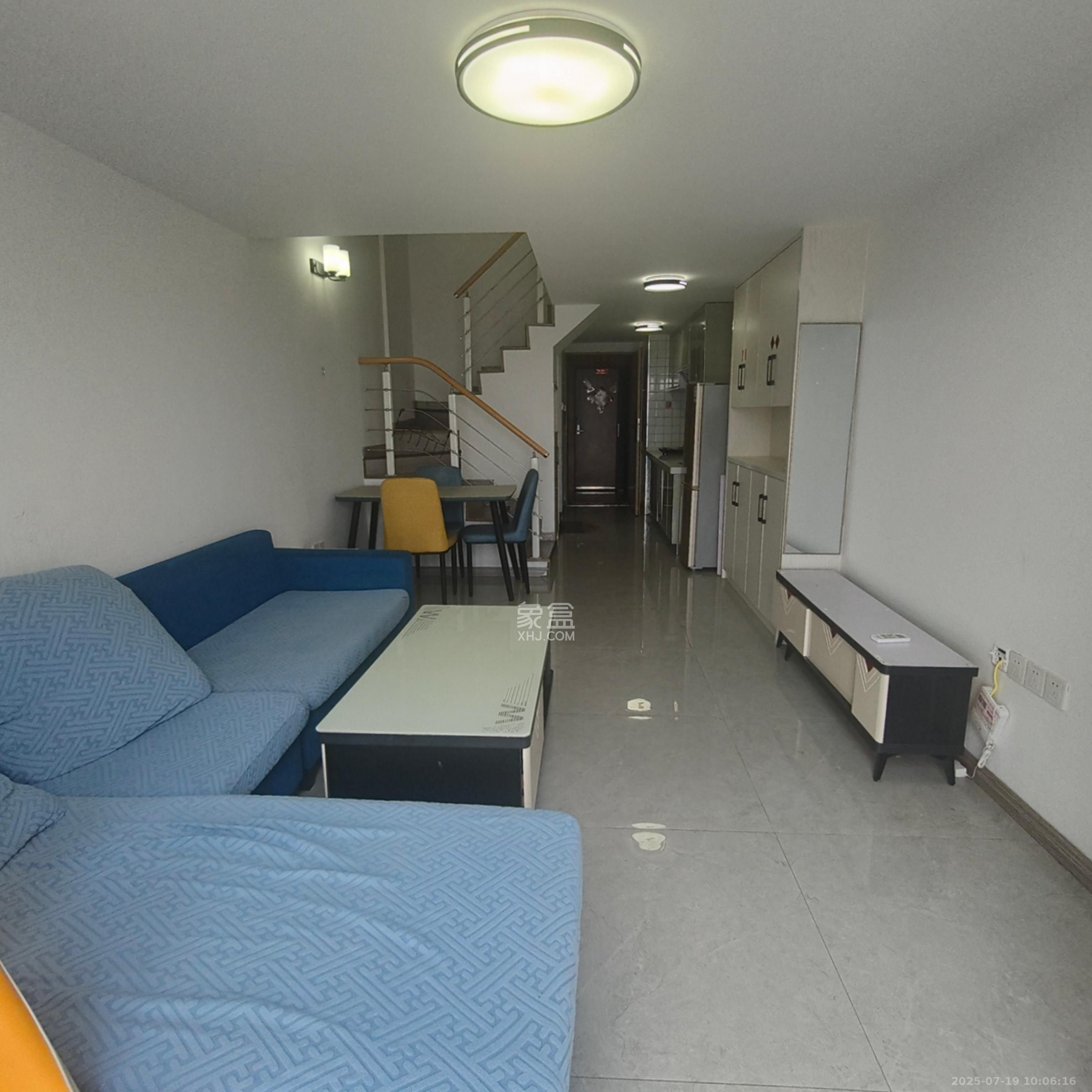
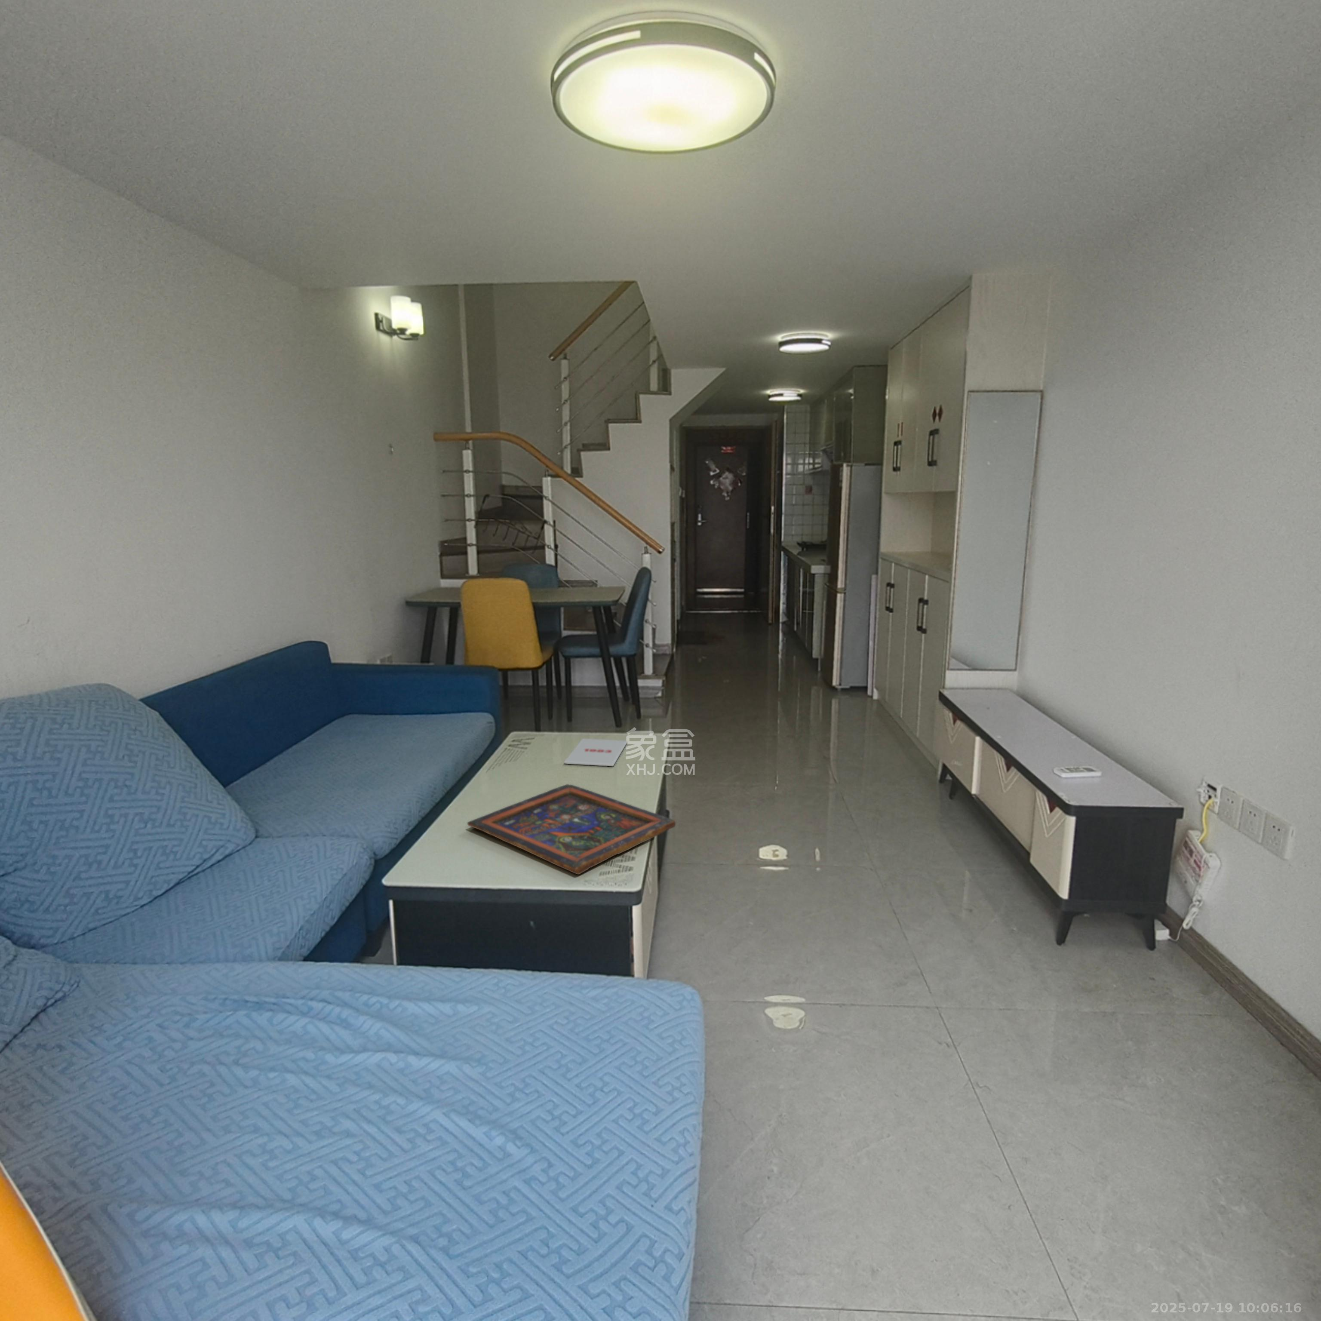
+ painted panel (572, 824)
+ magazine (596, 751)
